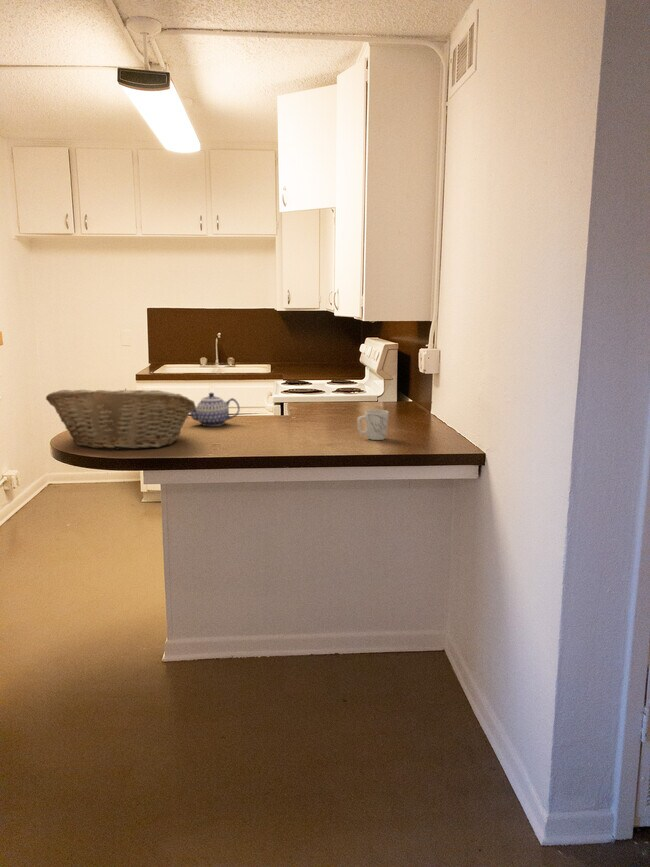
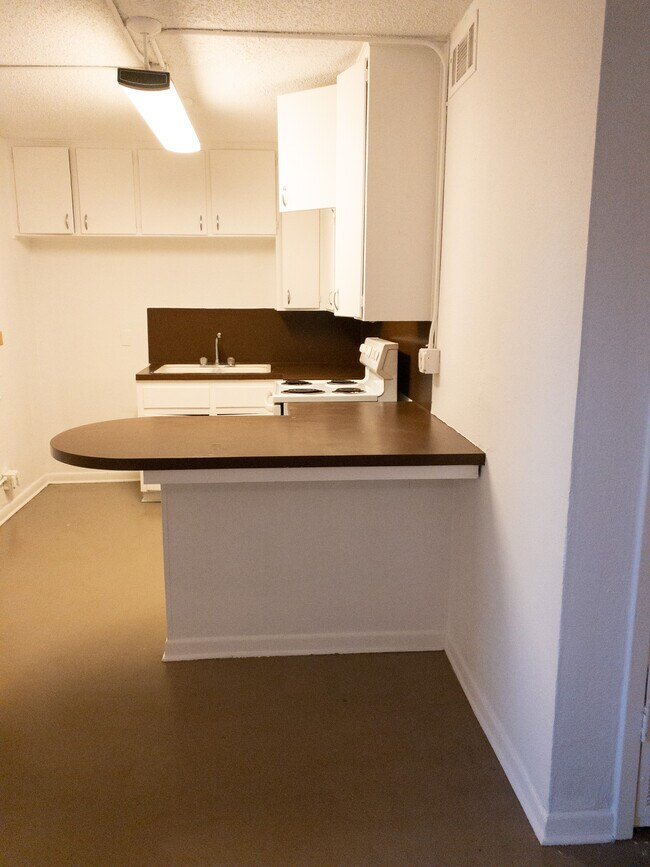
- mug (372, 425)
- teapot (212, 408)
- fruit basket (122, 413)
